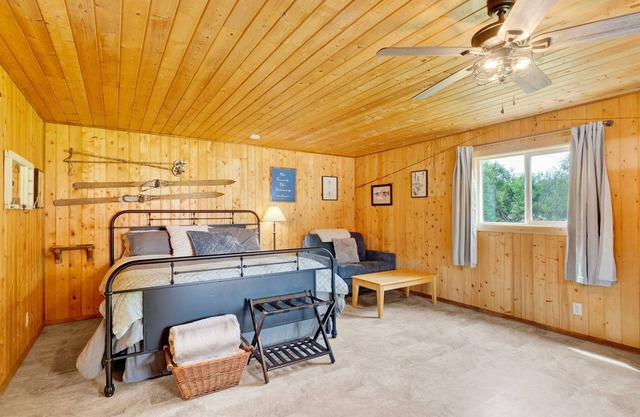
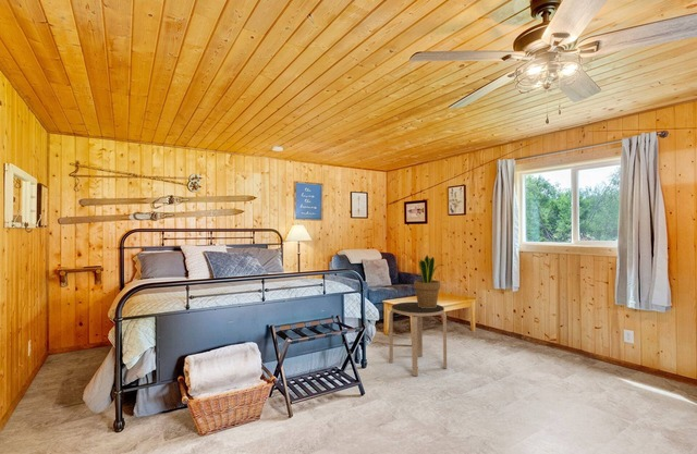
+ potted plant (428, 280)
+ side table (417, 335)
